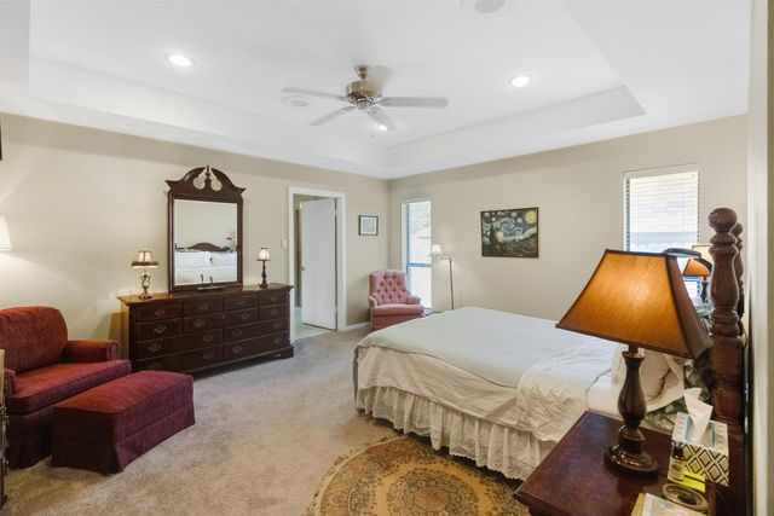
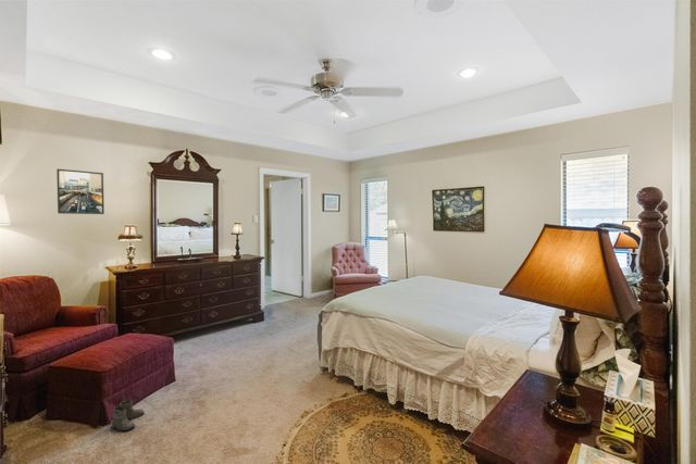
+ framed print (80, 192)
+ boots (126, 413)
